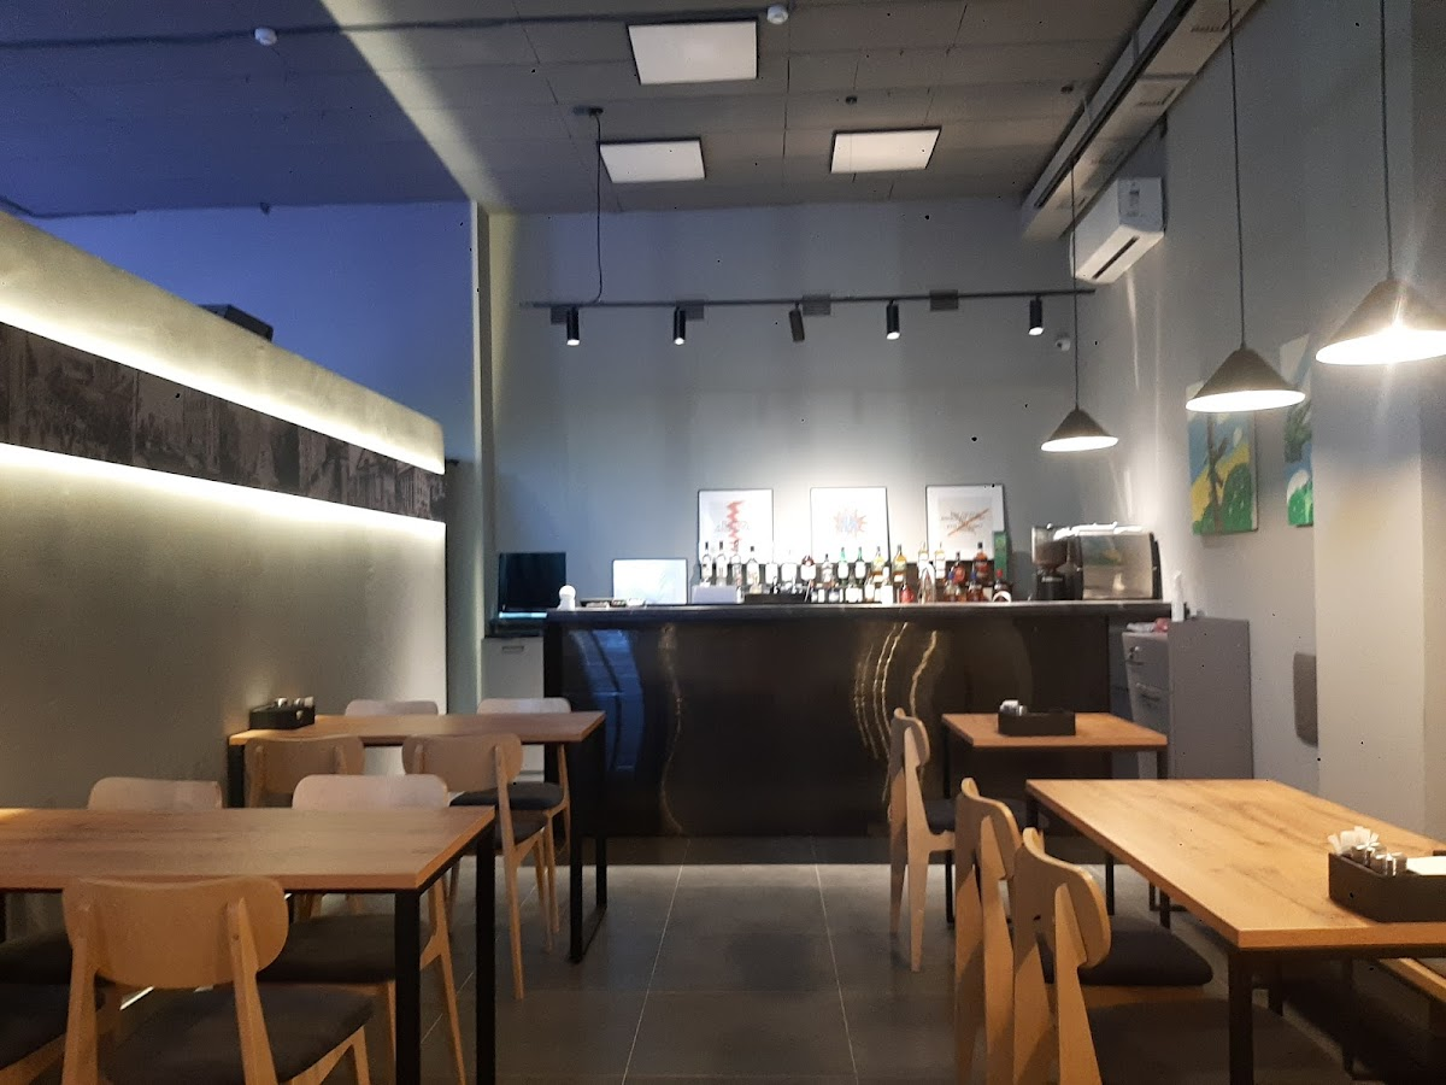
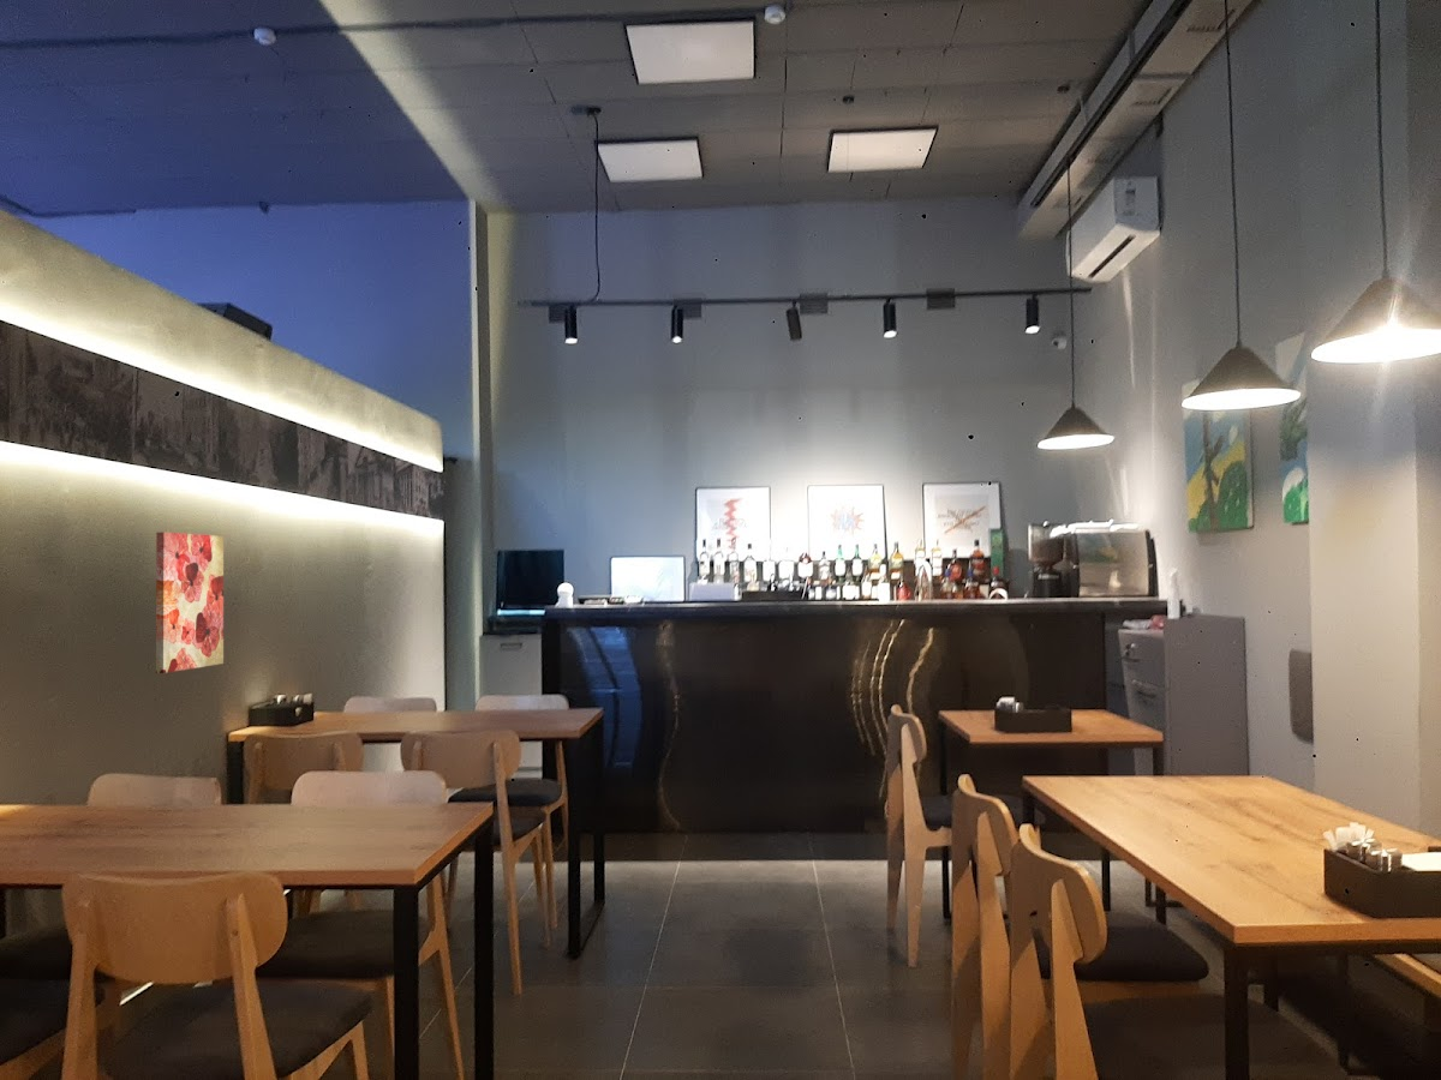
+ wall art (191, 600)
